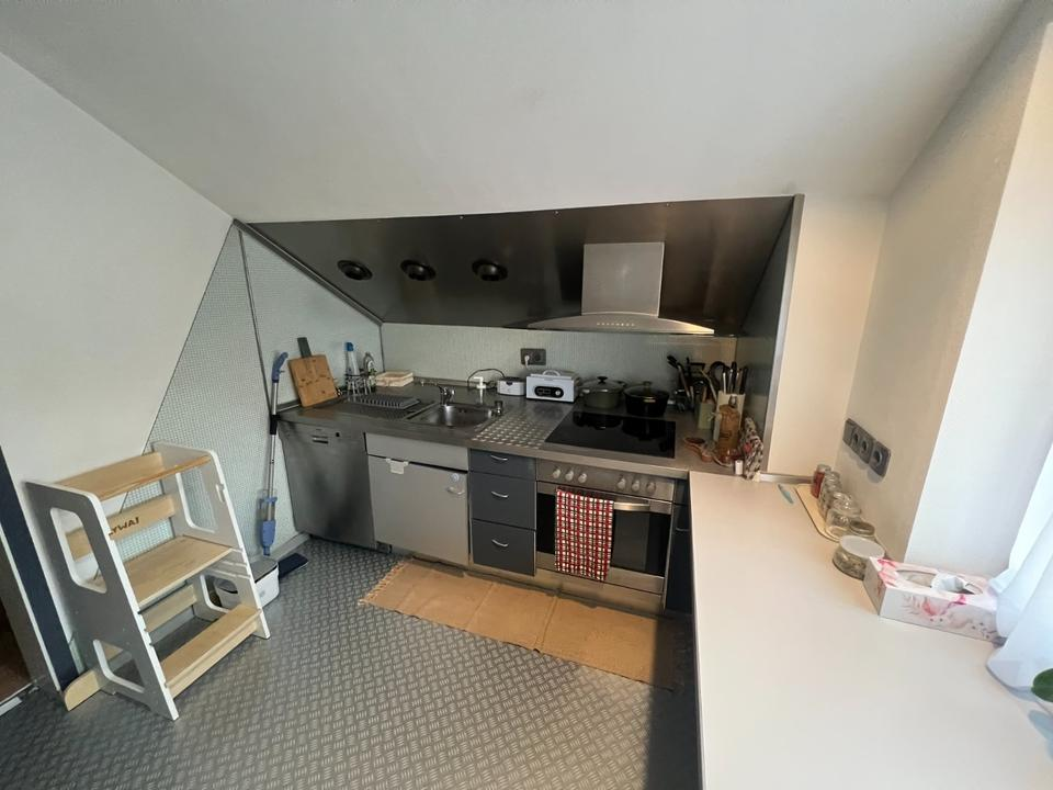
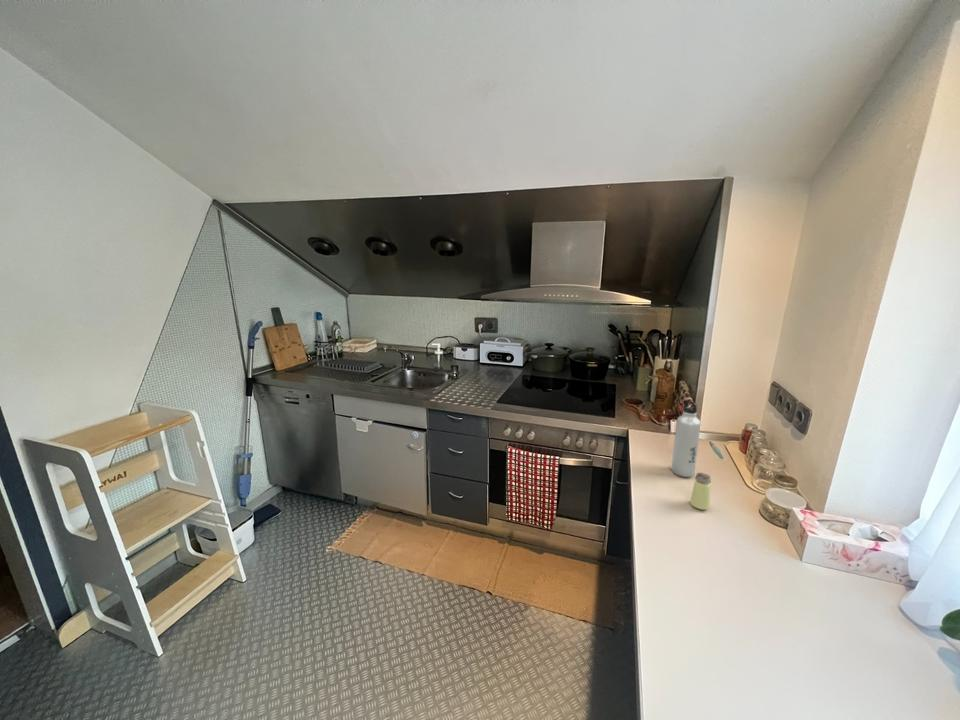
+ saltshaker (701, 490)
+ water bottle (686, 437)
